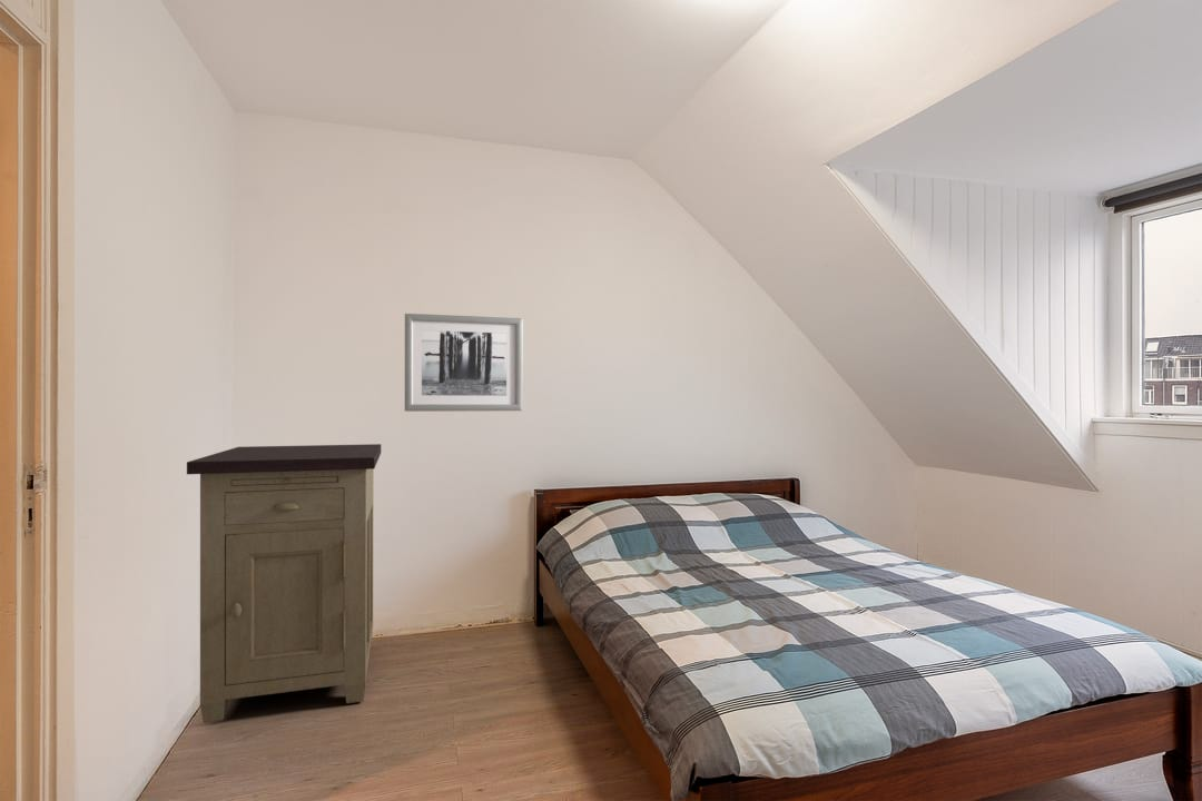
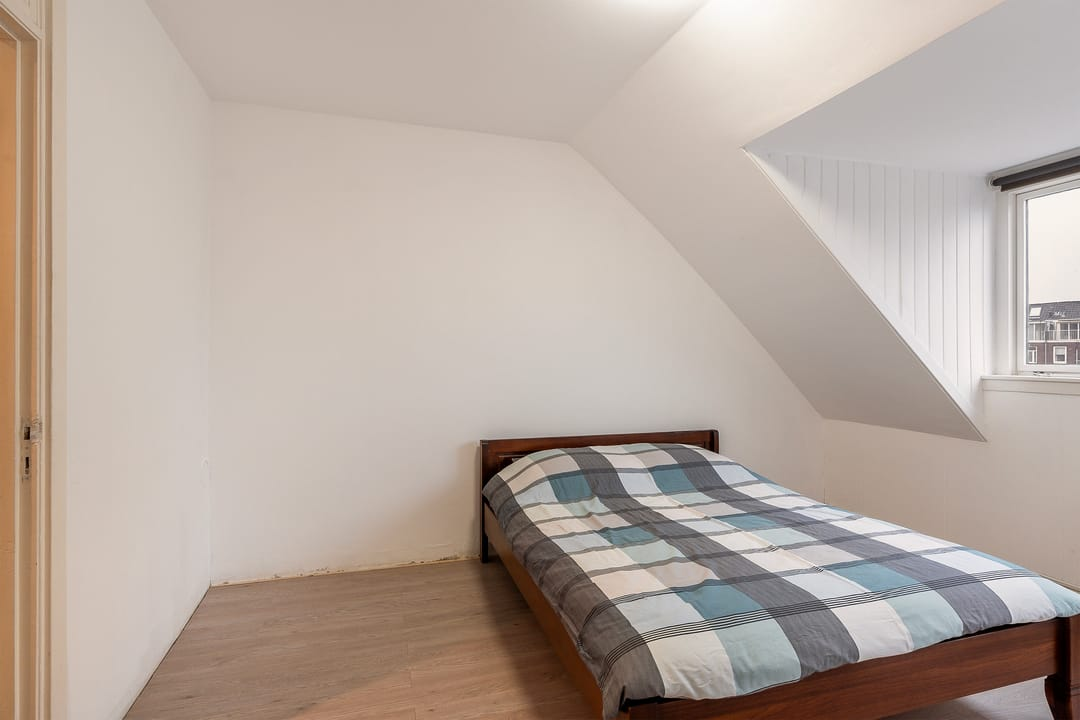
- cabinet (299, 563)
- wall art (464, 363)
